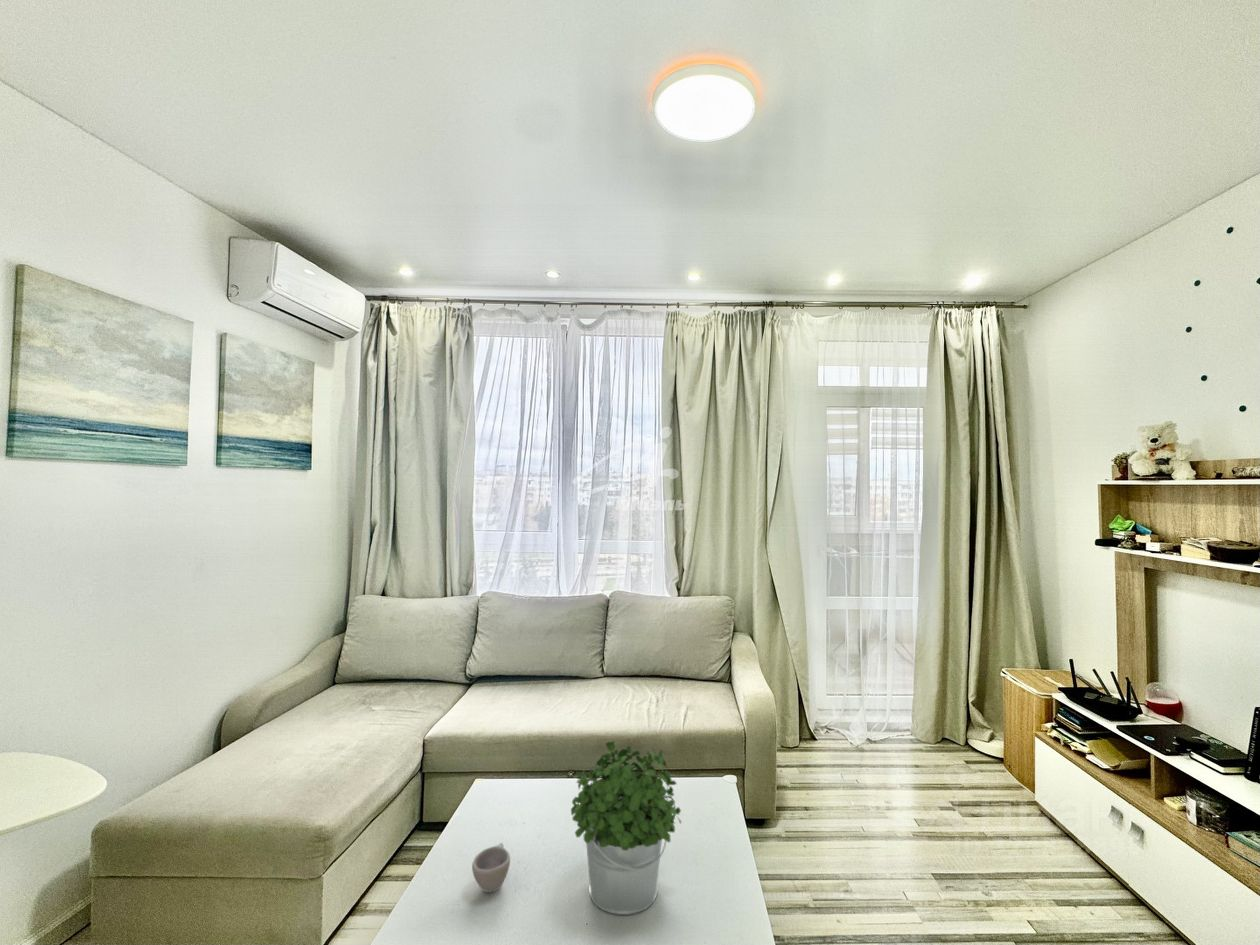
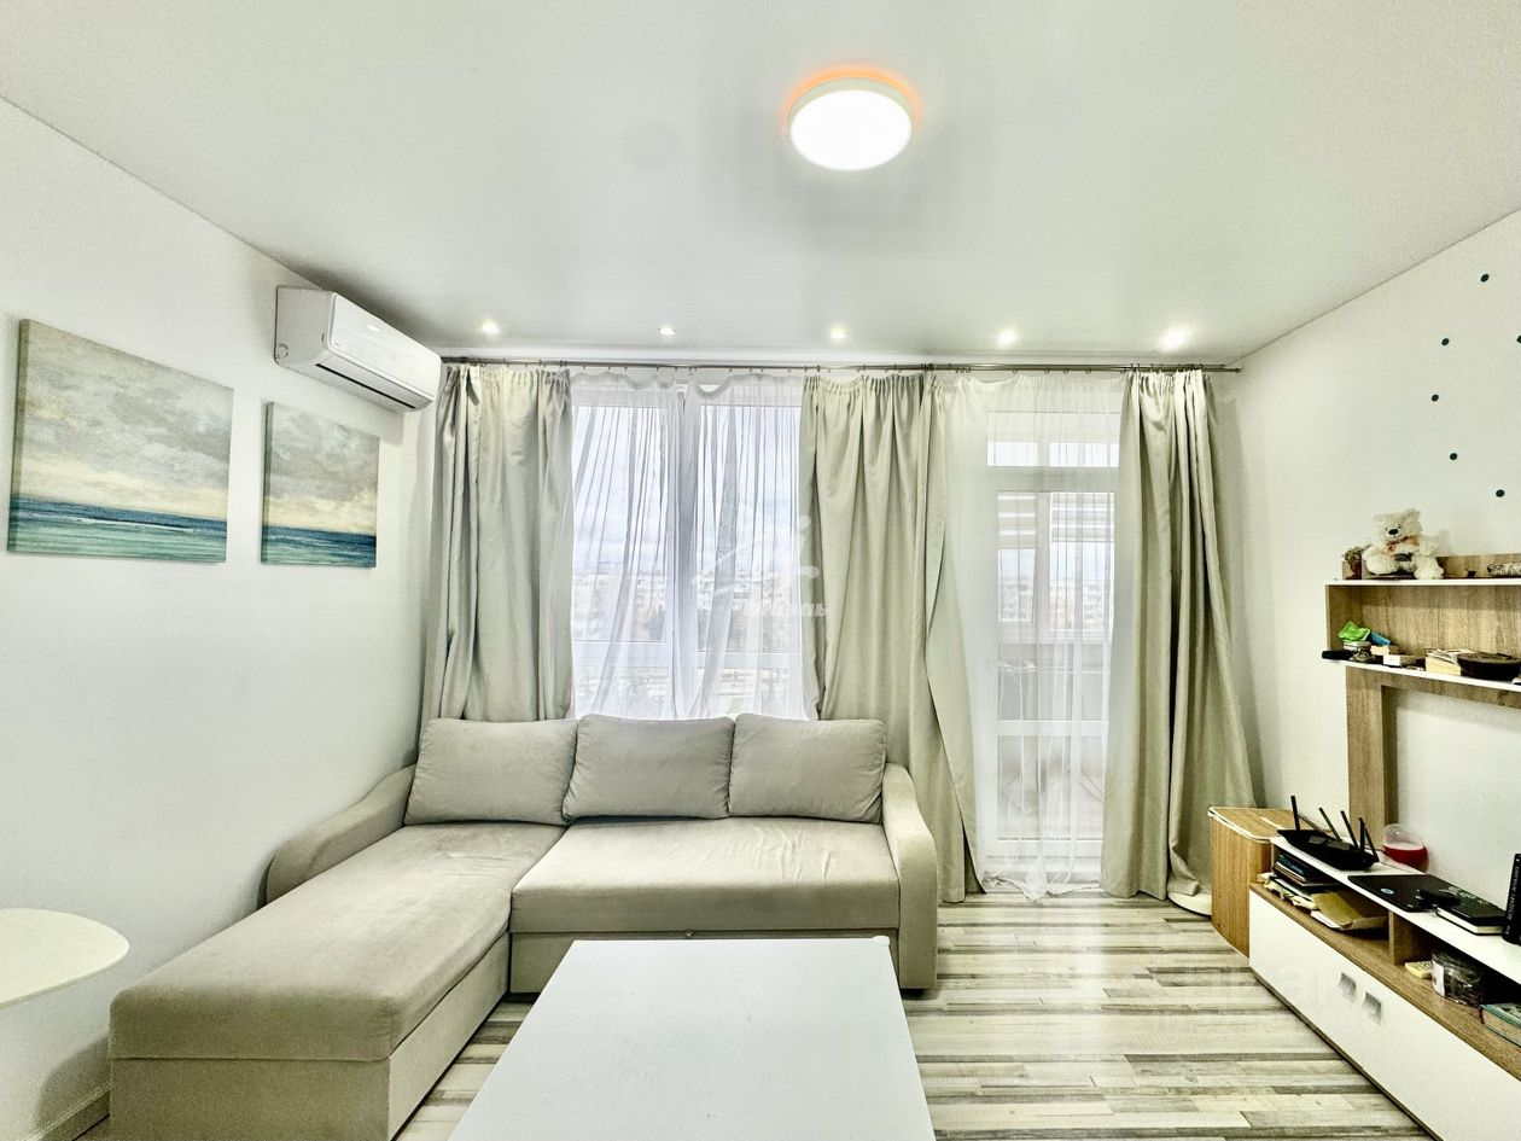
- cup (492, 868)
- potted plant (631, 820)
